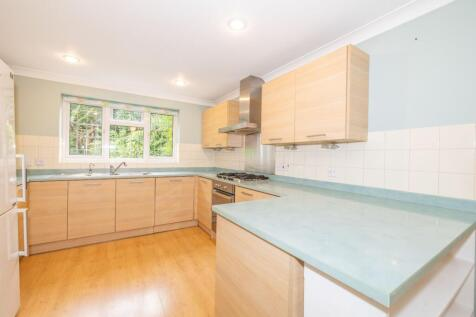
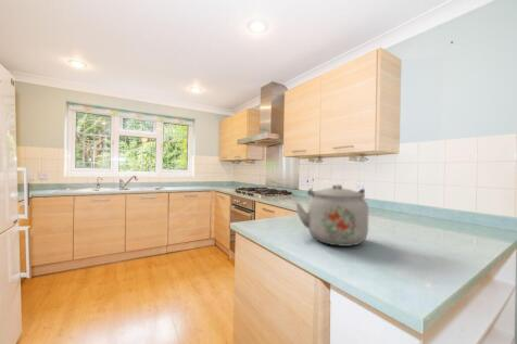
+ kettle (329, 211)
